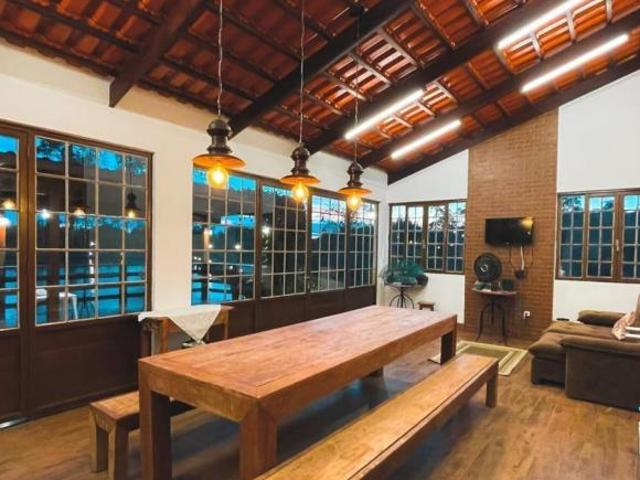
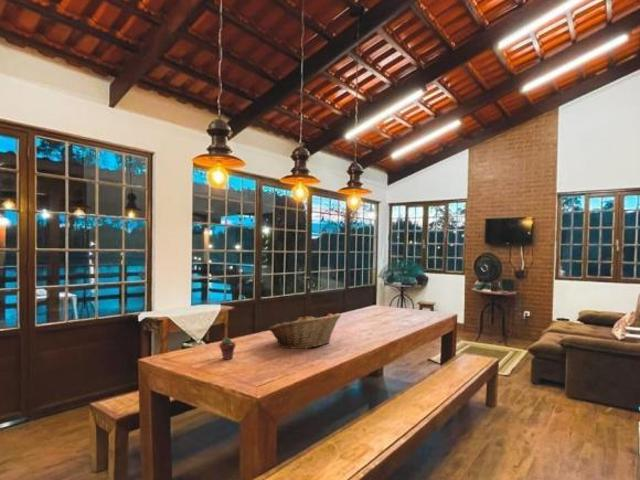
+ potted succulent (227, 347)
+ fruit basket (305, 327)
